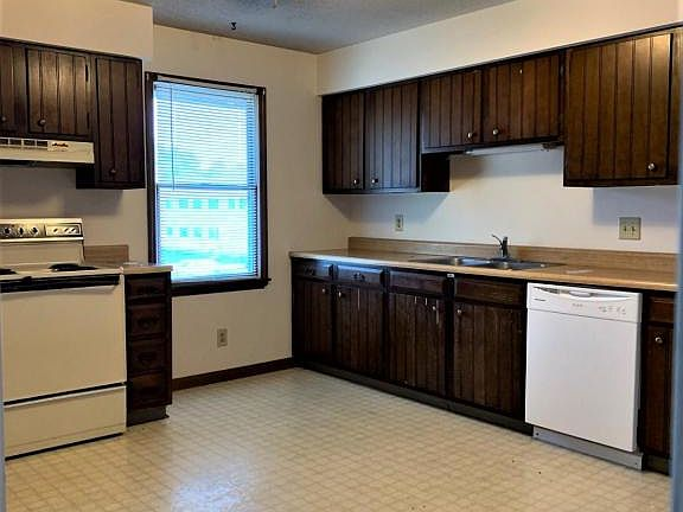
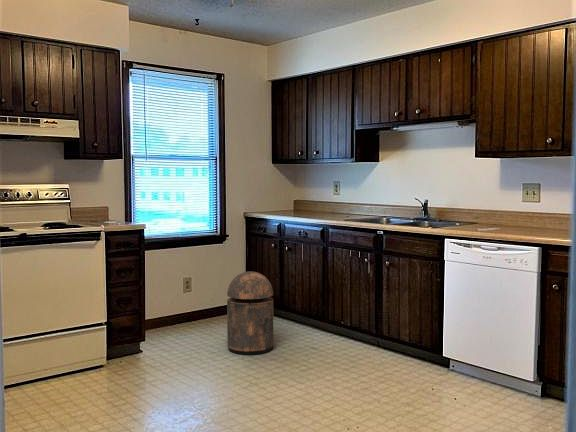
+ trash can (250, 310)
